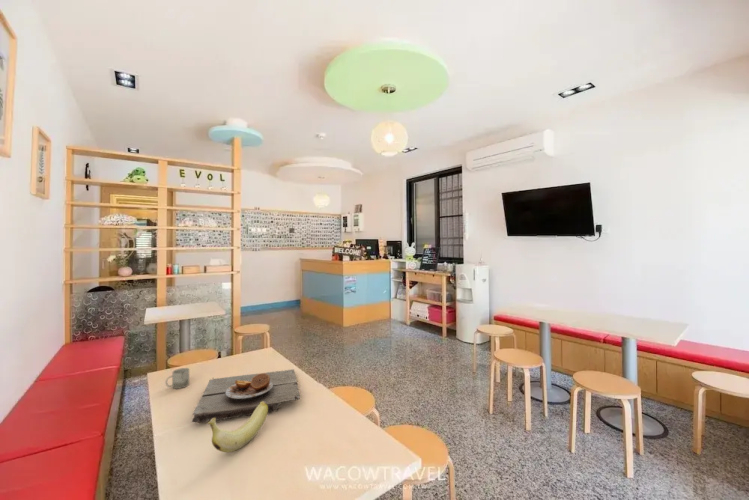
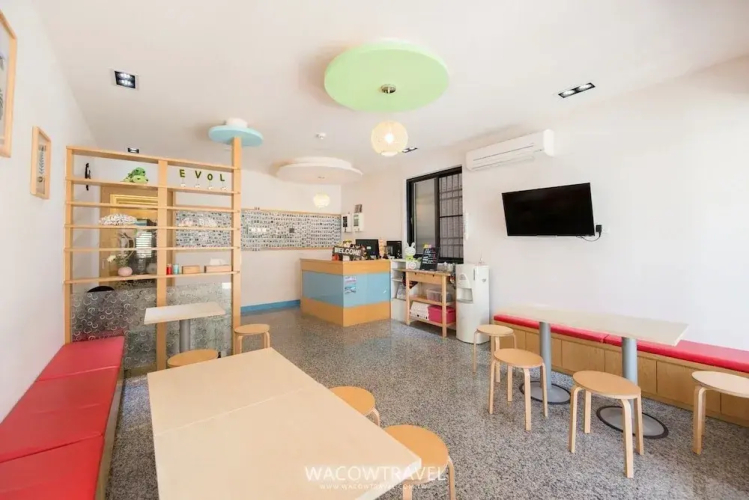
- cup (177, 379)
- banana (241, 426)
- plate (251, 384)
